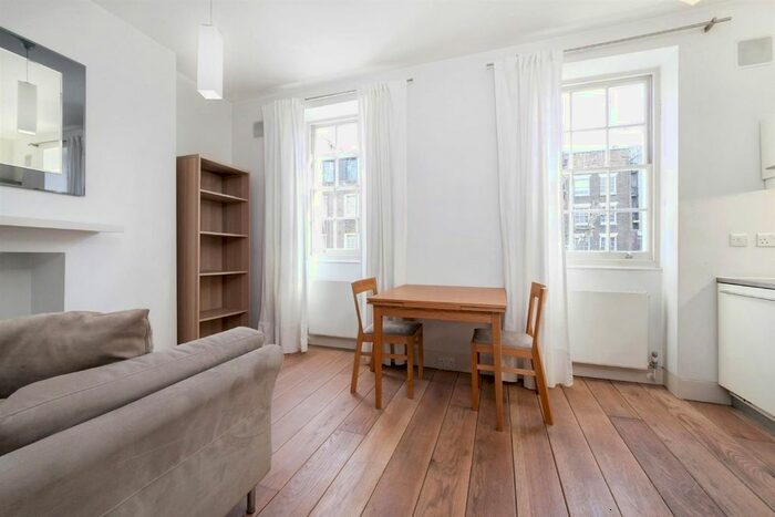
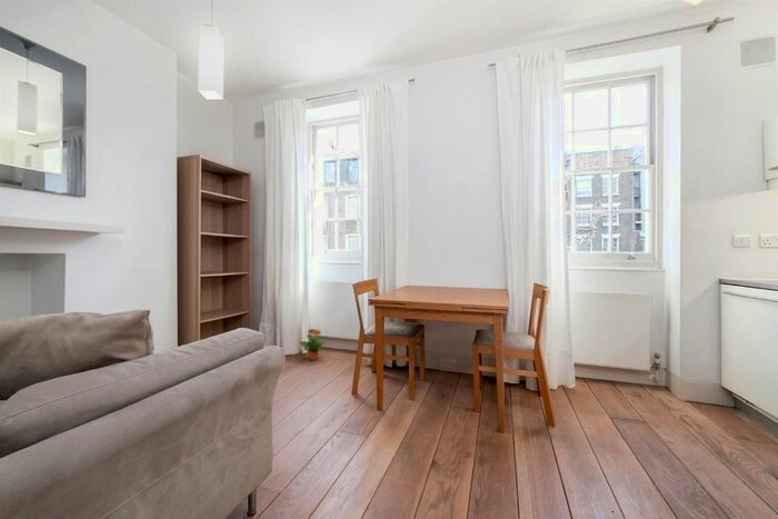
+ potted plant (313, 343)
